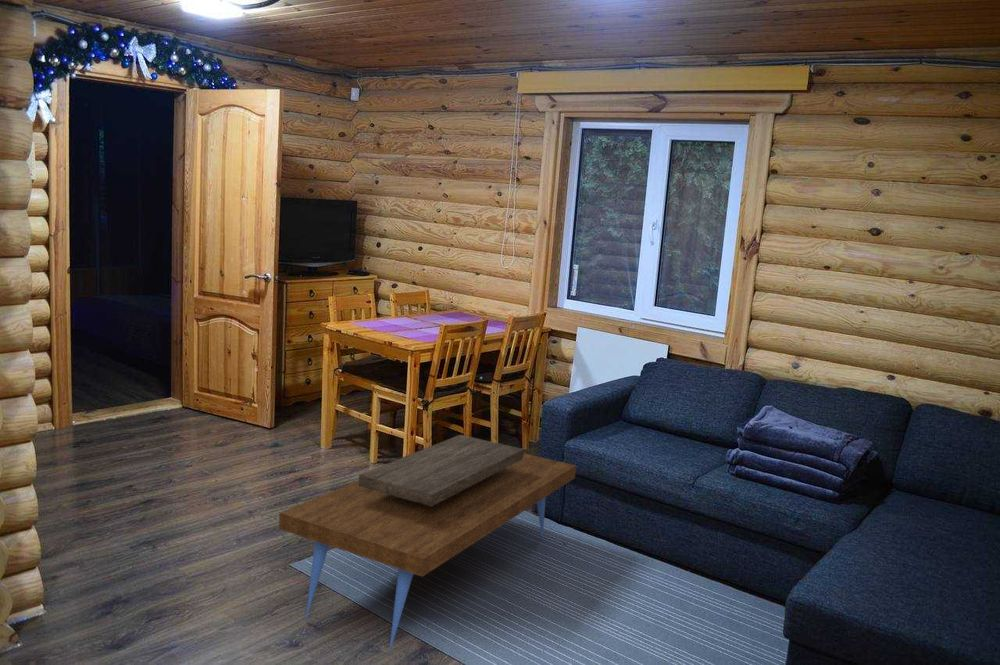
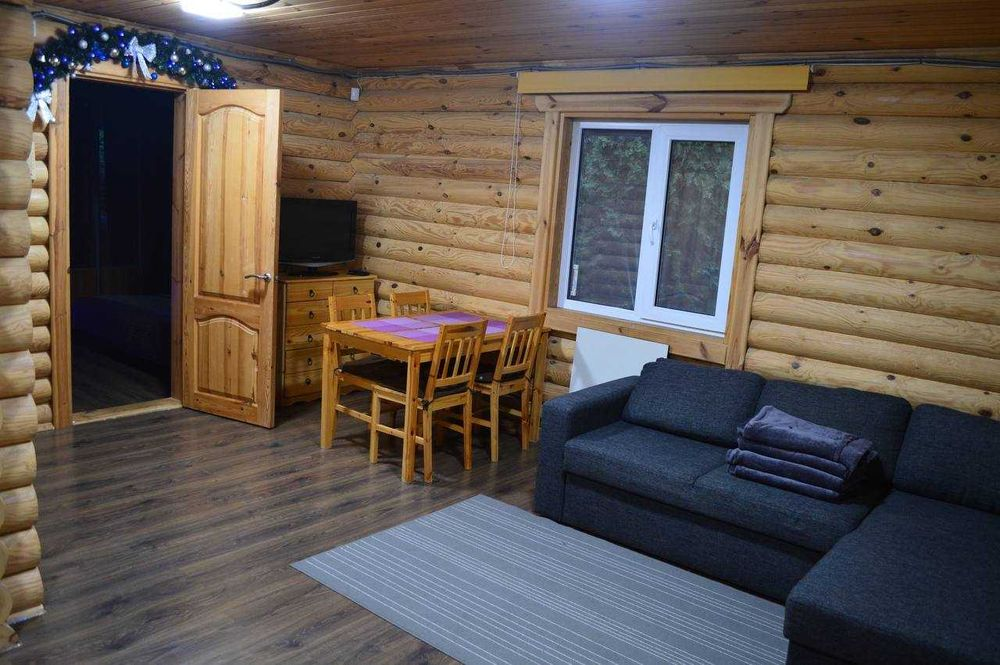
- coffee table (444, 518)
